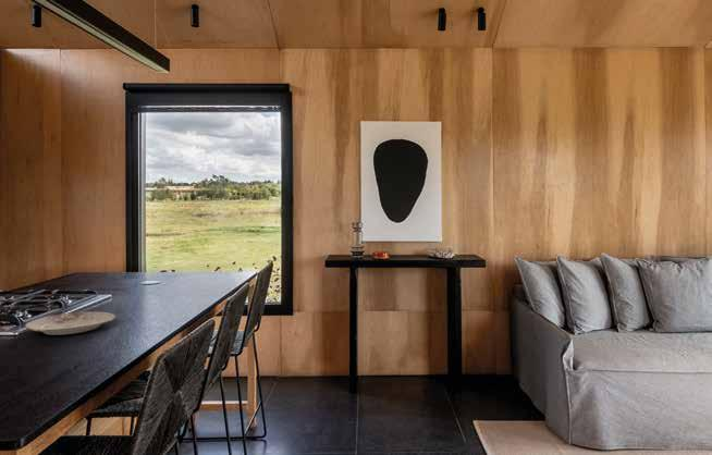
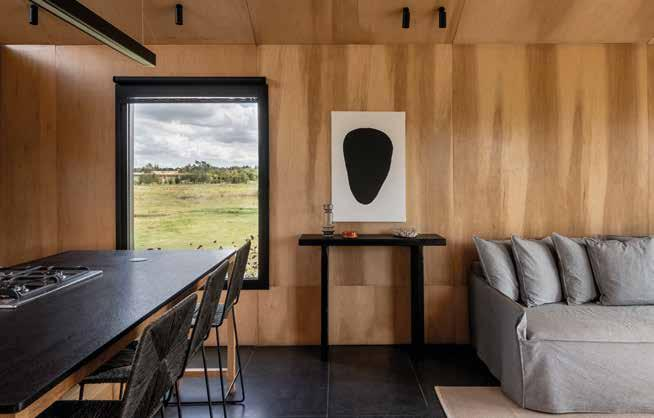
- plate (72, 323)
